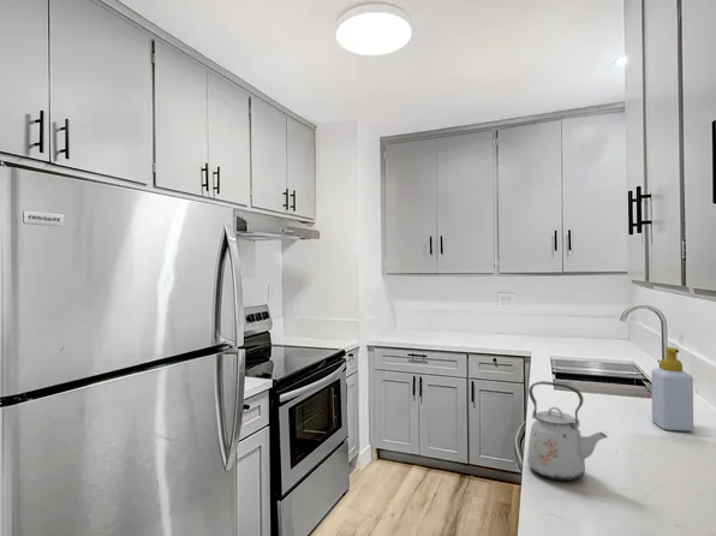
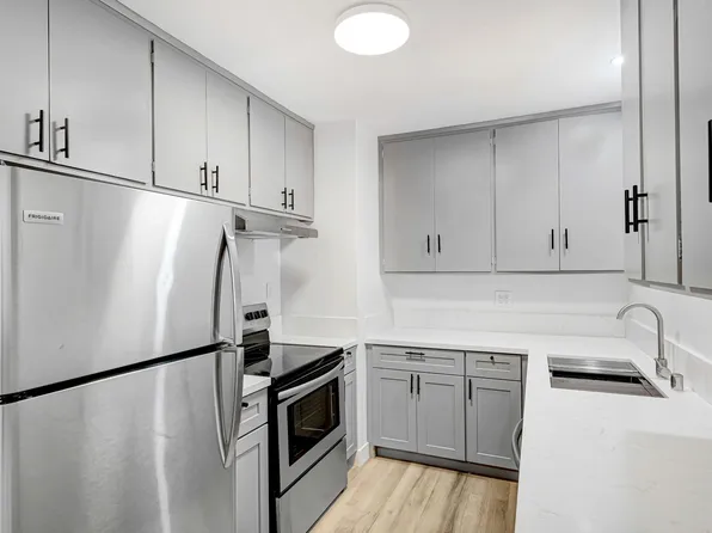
- soap bottle (672, 387)
- kettle (566, 430)
